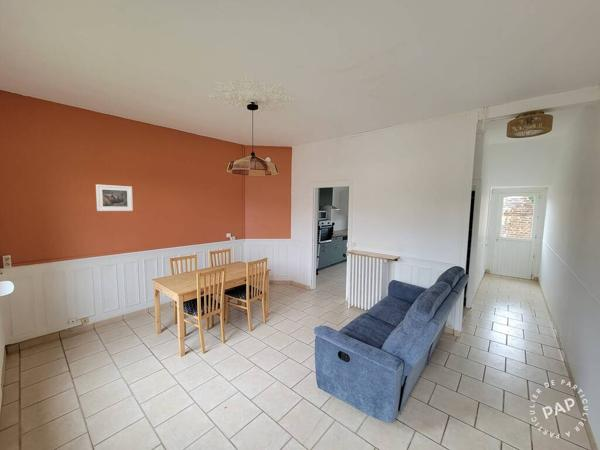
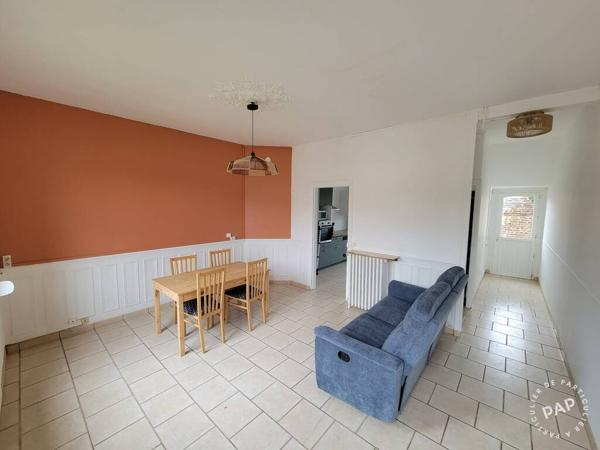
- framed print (115, 198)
